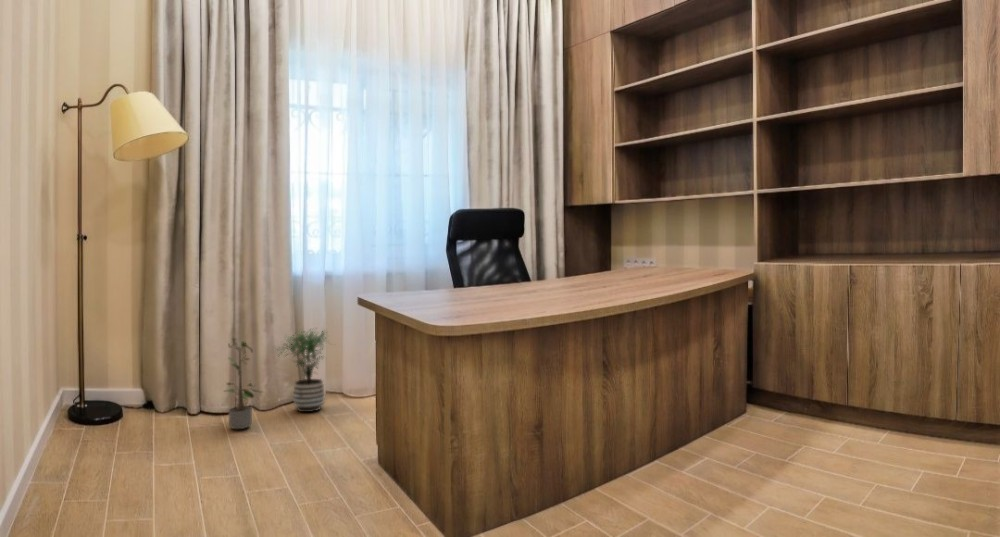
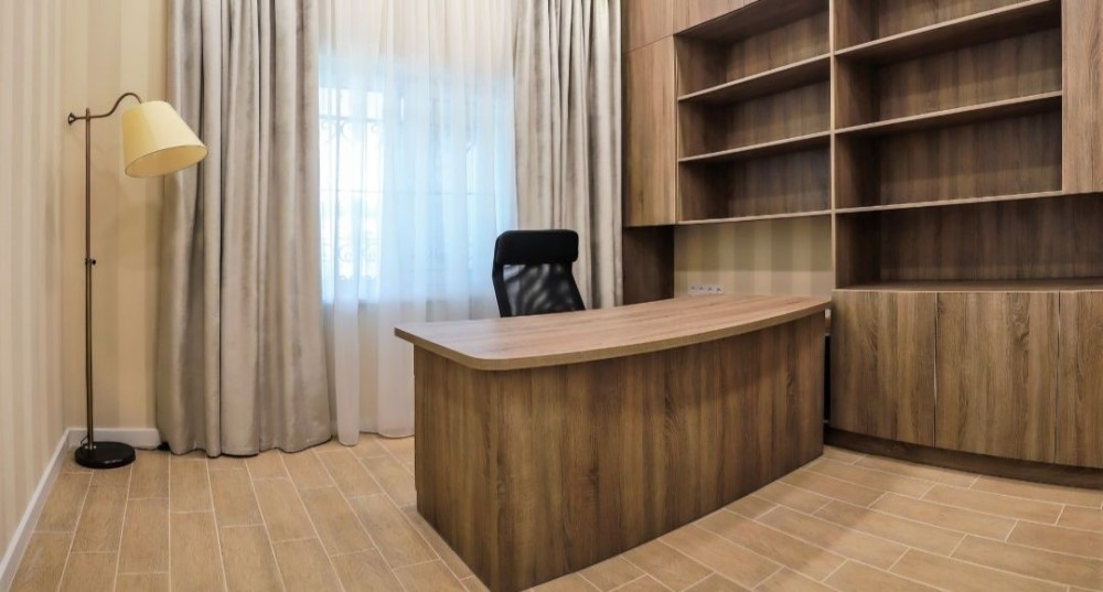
- potted plant (239, 380)
- potted plant (306, 368)
